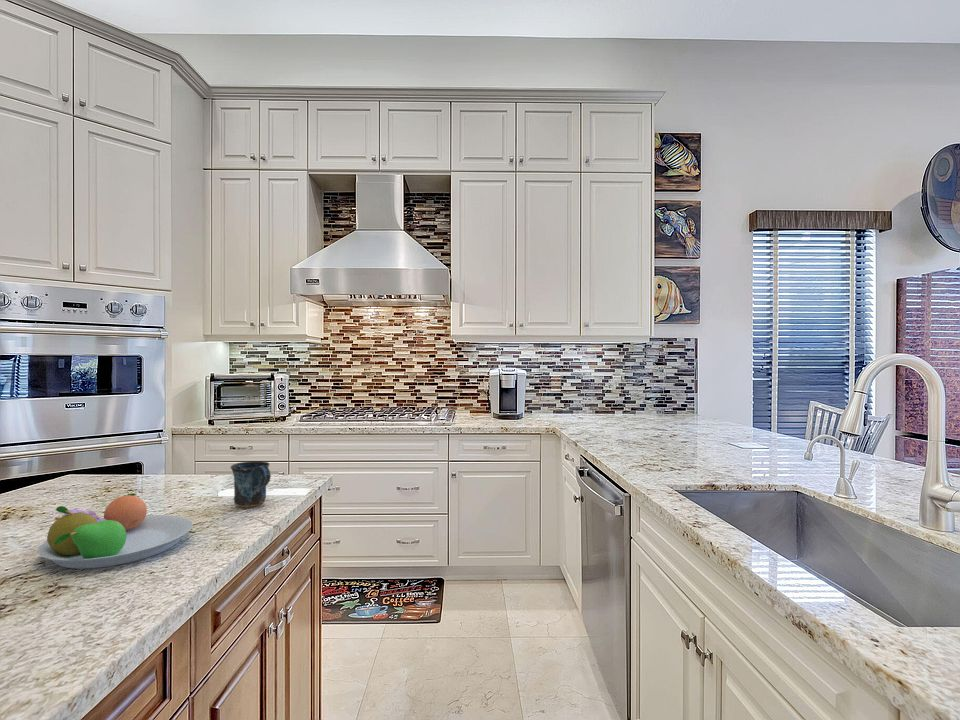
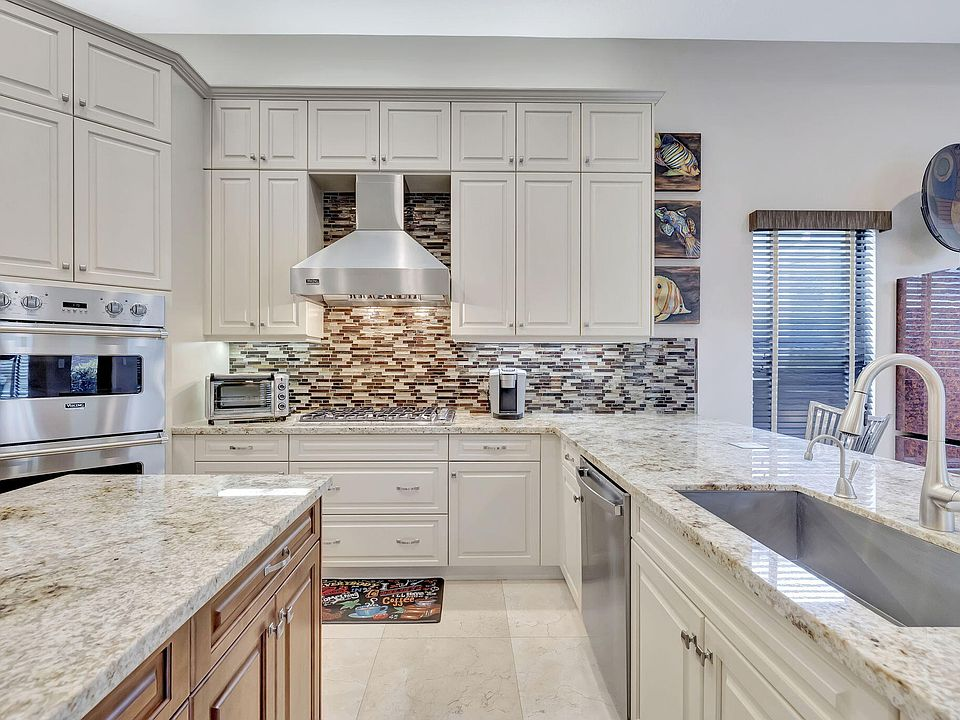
- mug (250, 484)
- fruit bowl (115, 524)
